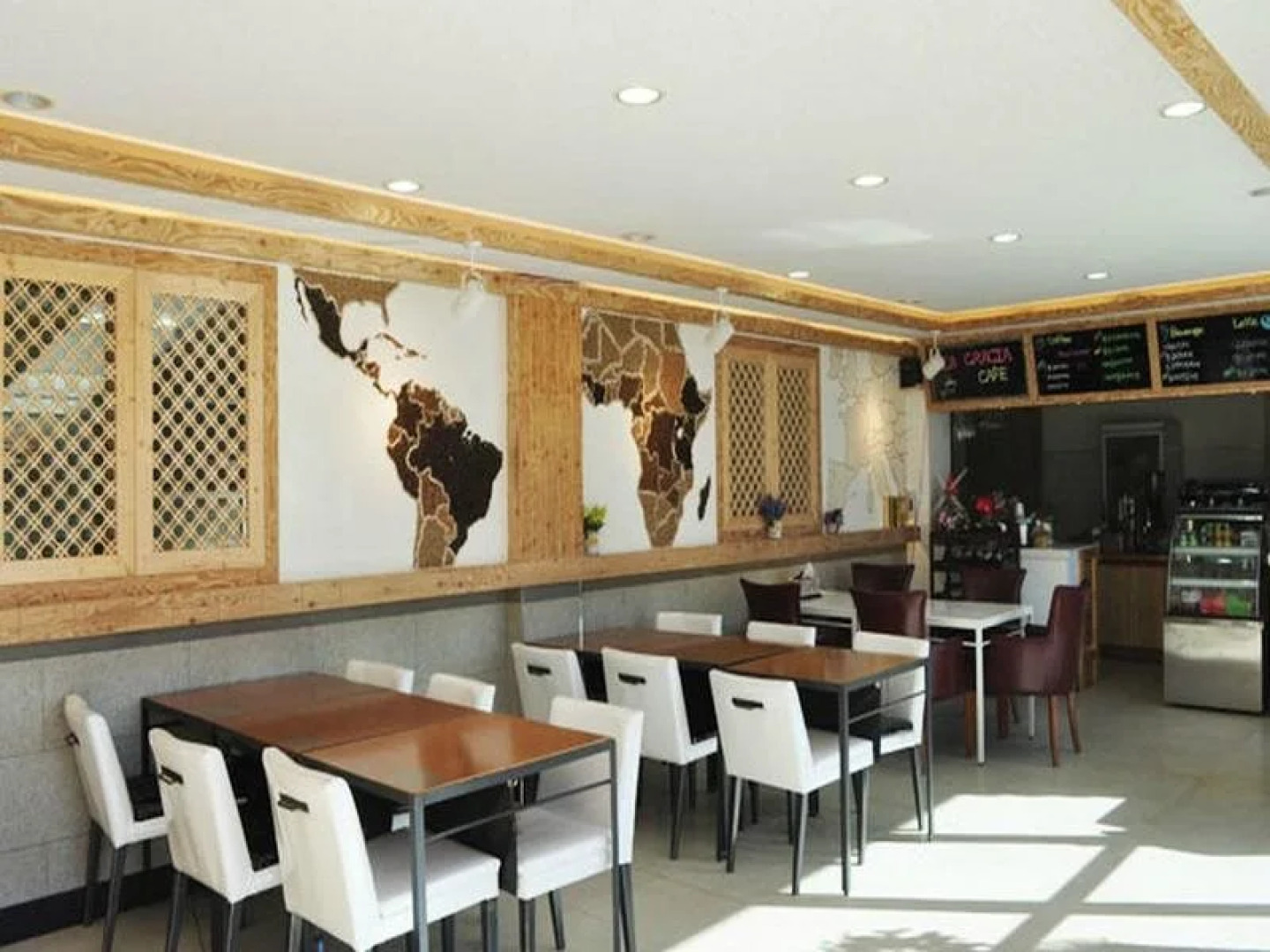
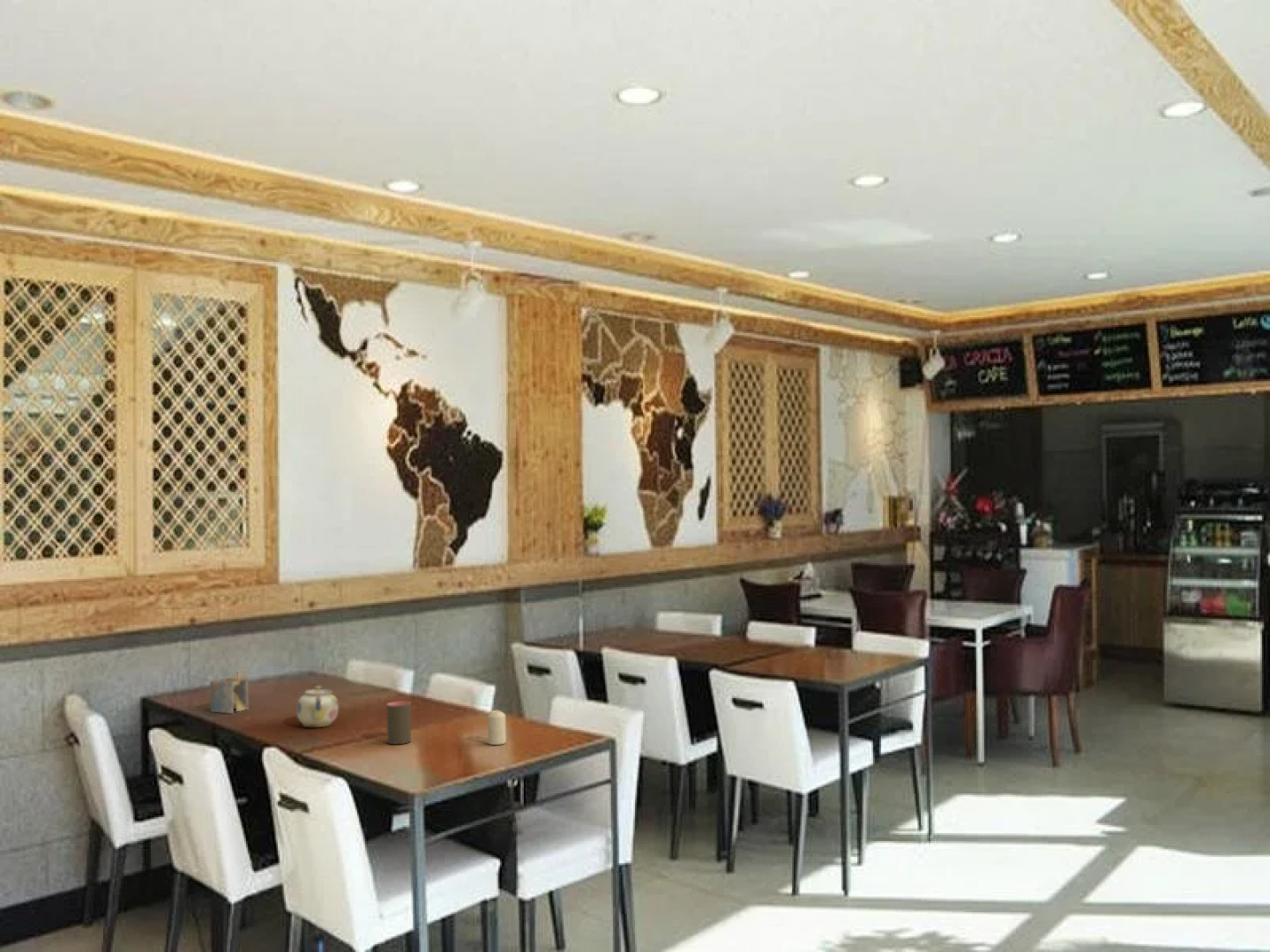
+ candle (497, 726)
+ teapot (318, 705)
+ cup (399, 722)
+ napkin holder (229, 689)
